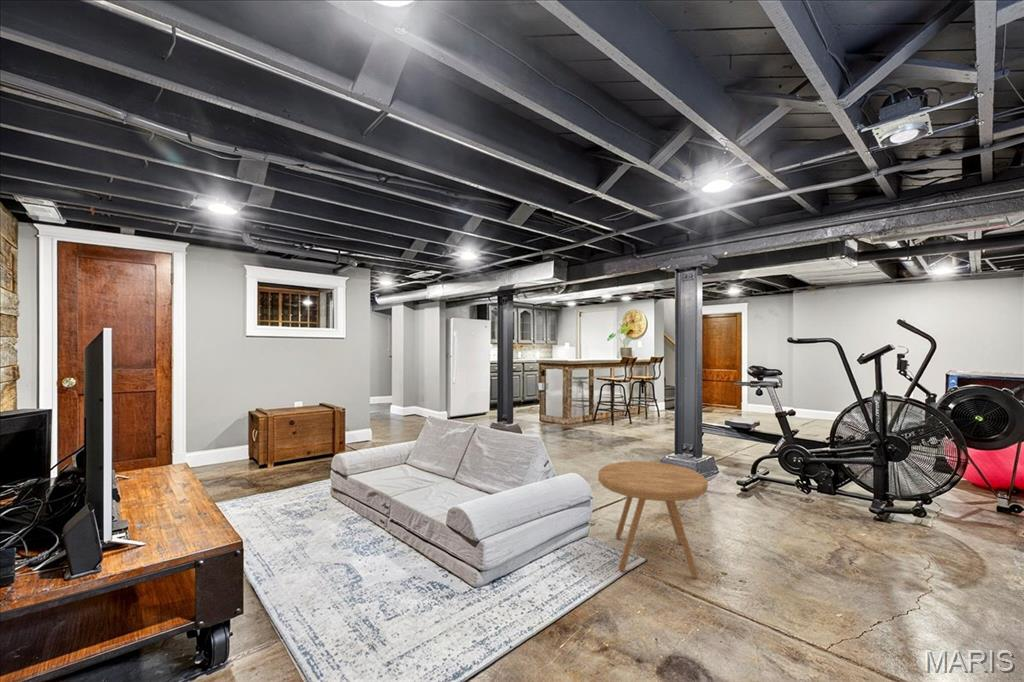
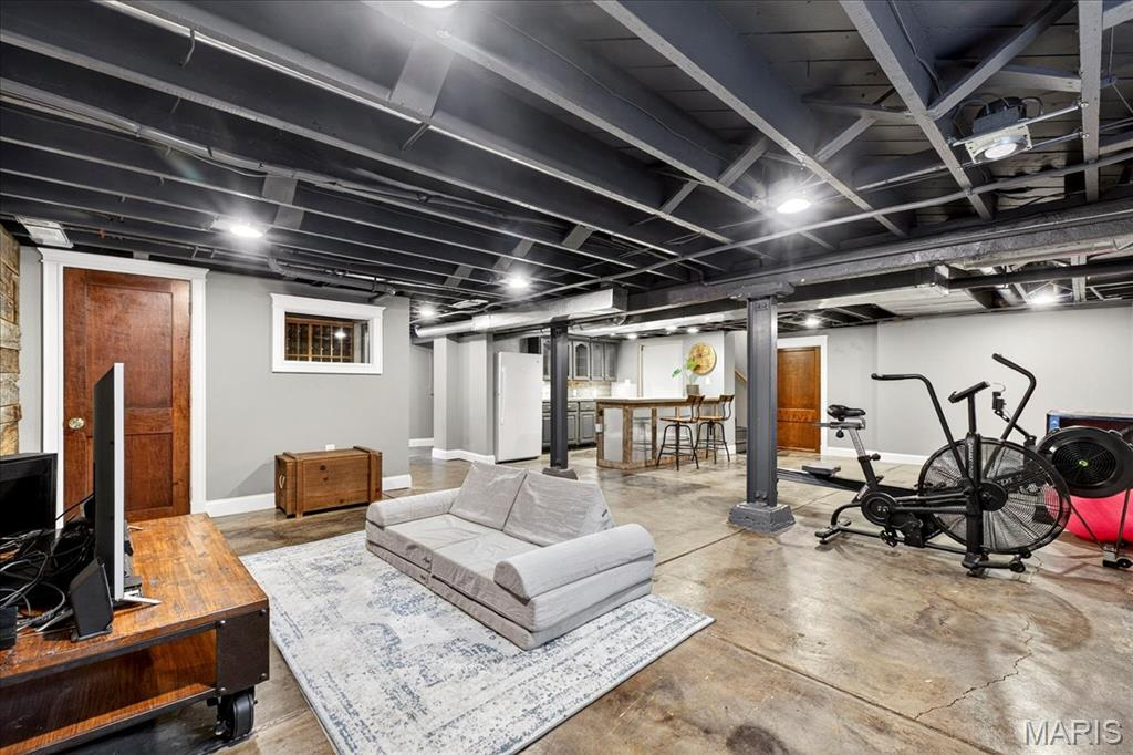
- side table (641, 513)
